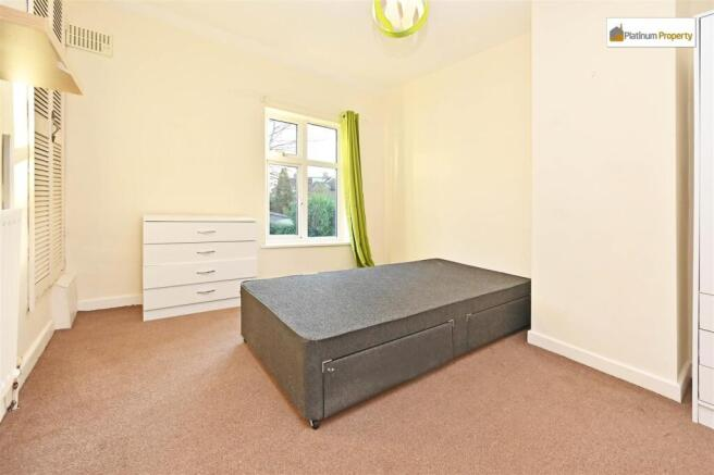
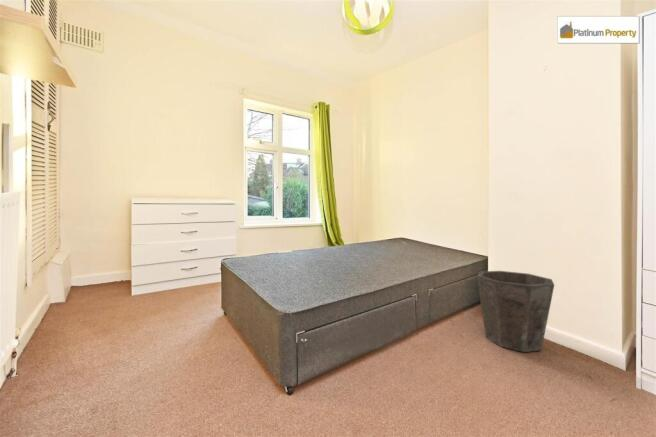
+ waste bin (512, 308)
